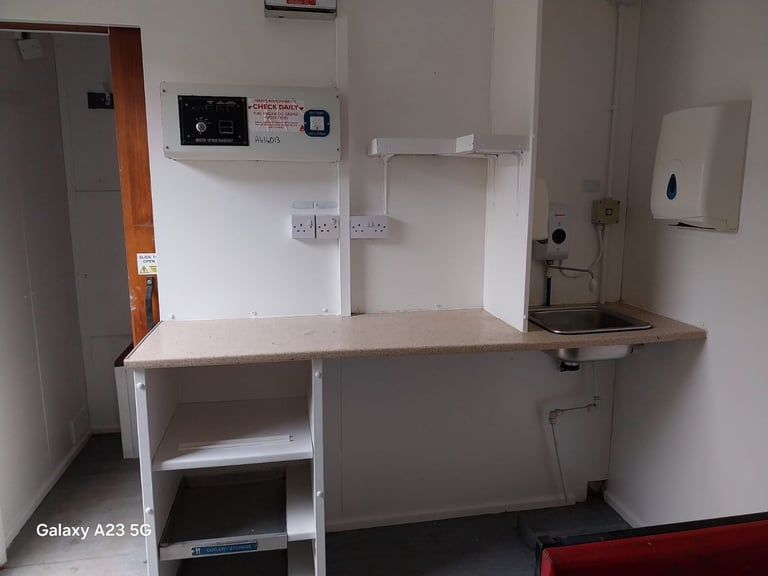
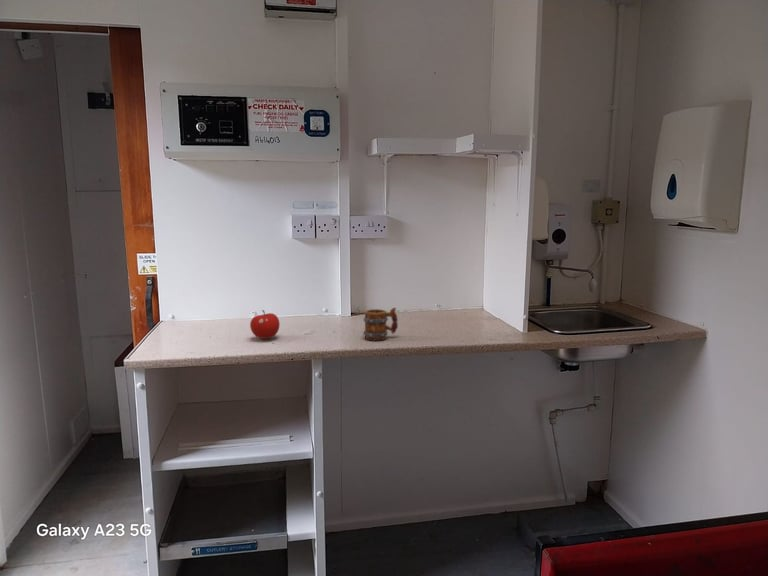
+ mug (380, 322)
+ fruit (265, 324)
